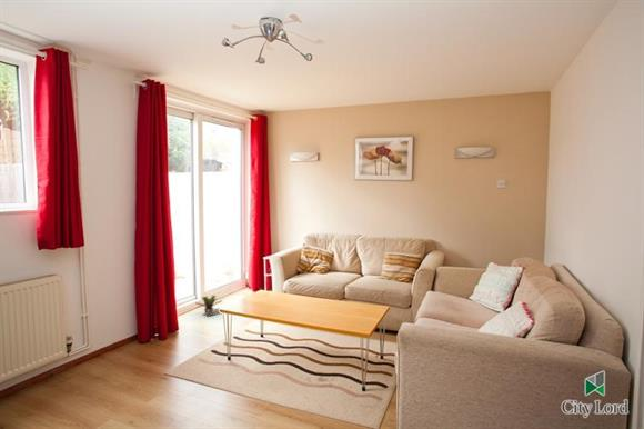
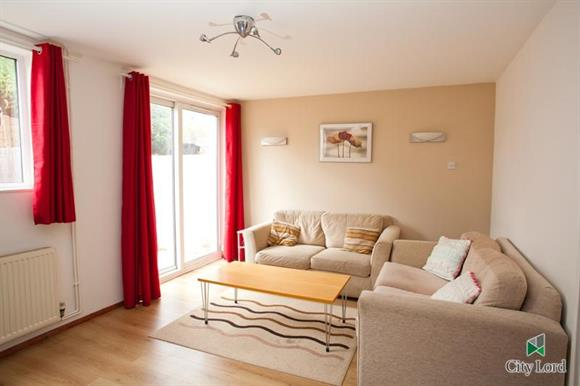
- potted plant (209, 306)
